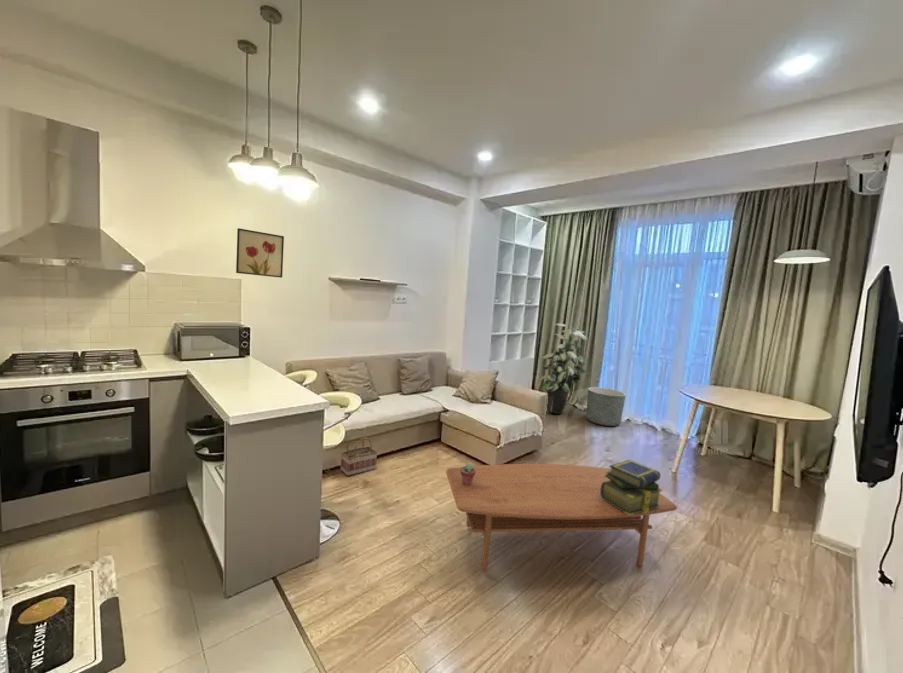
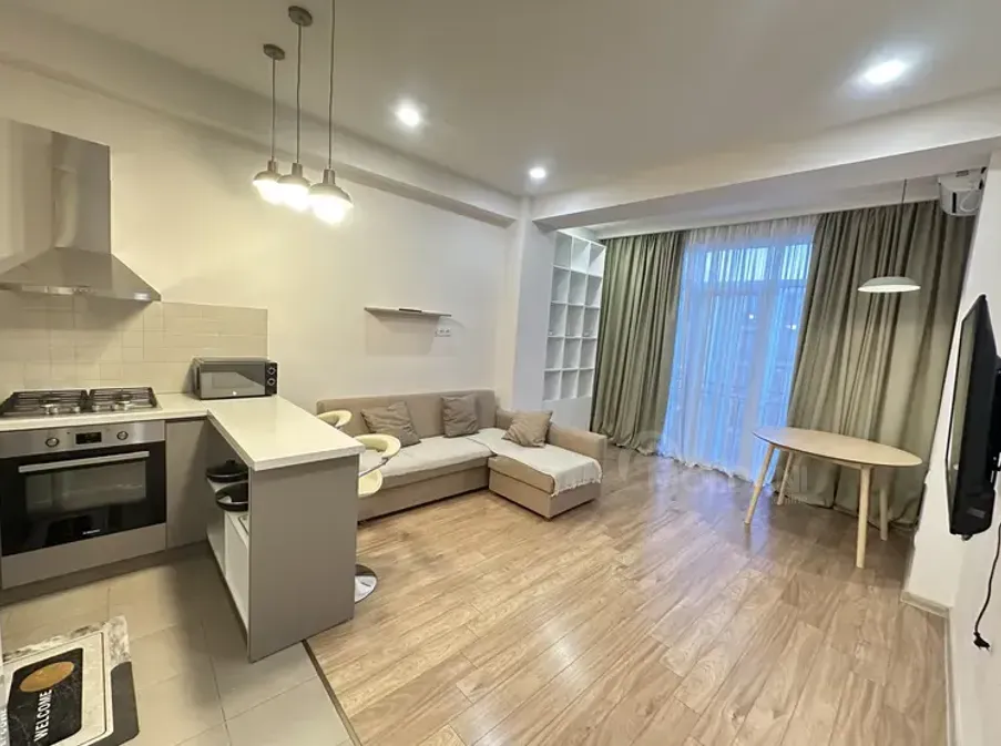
- stack of books (631, 484)
- potted succulent (467, 473)
- basket (359, 452)
- wall art (260, 254)
- indoor plant (561, 368)
- planter (604, 406)
- coffee table (552, 516)
